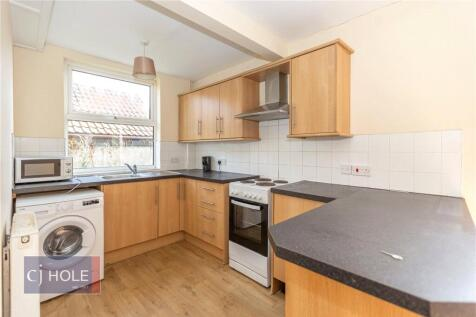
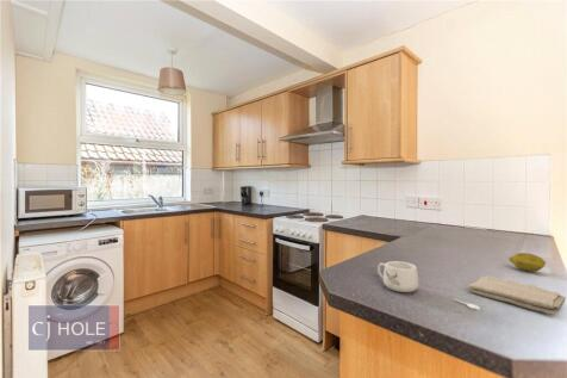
+ mug (395, 274)
+ fruit (525, 261)
+ washcloth (513, 292)
